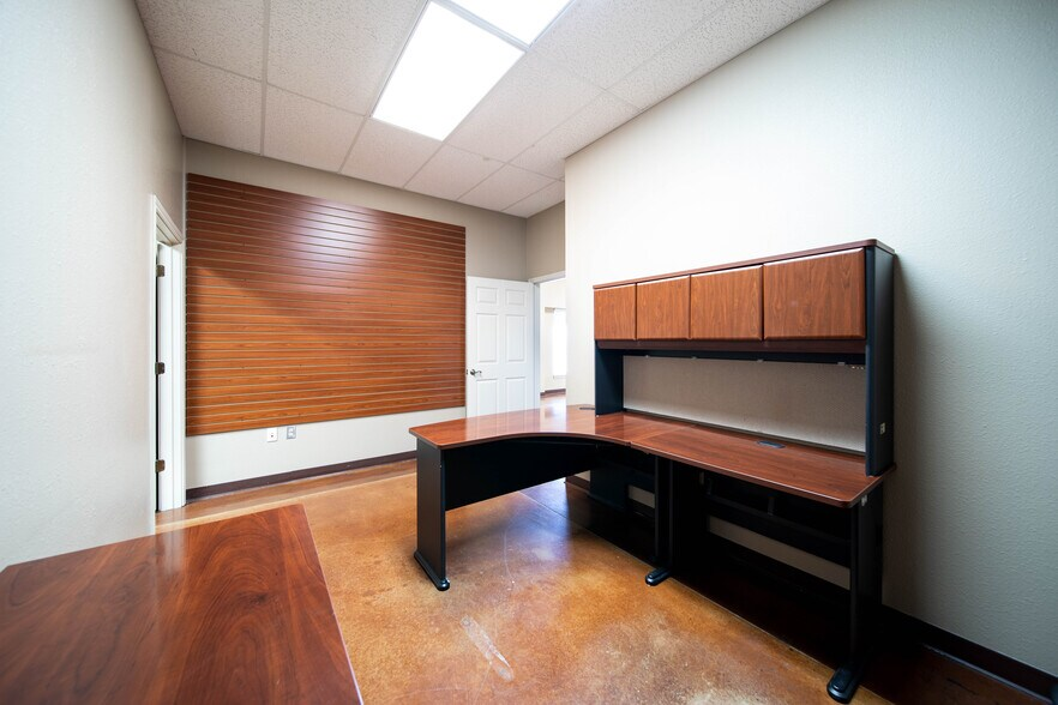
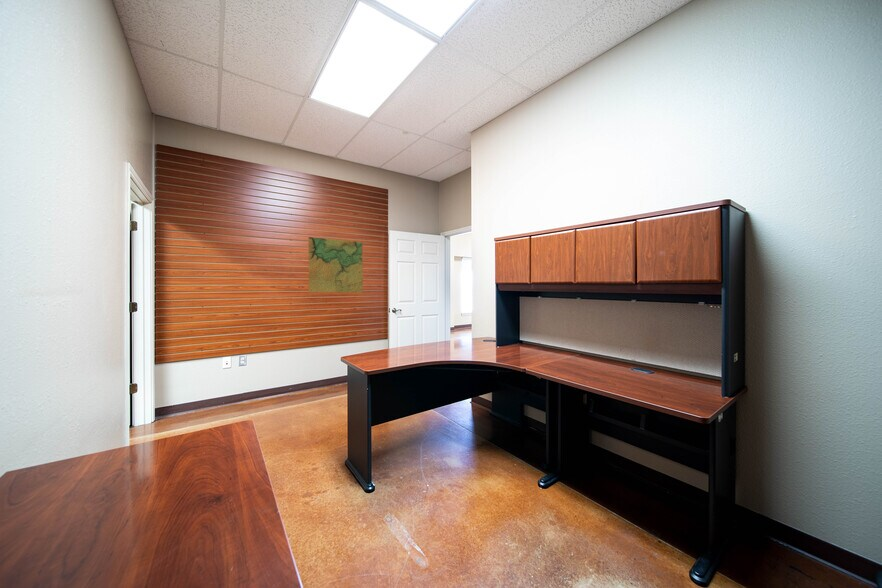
+ map (336, 266)
